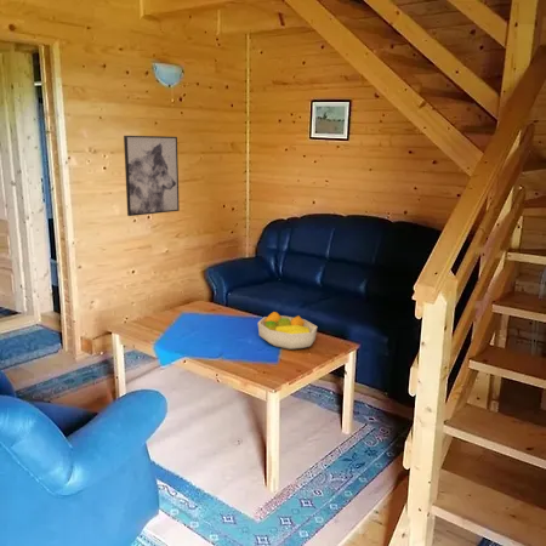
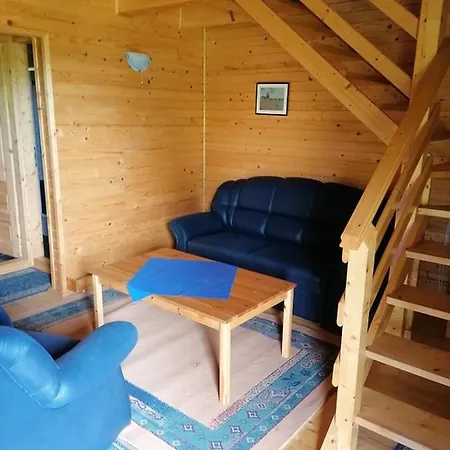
- wall art (153, 175)
- fruit bowl (286, 329)
